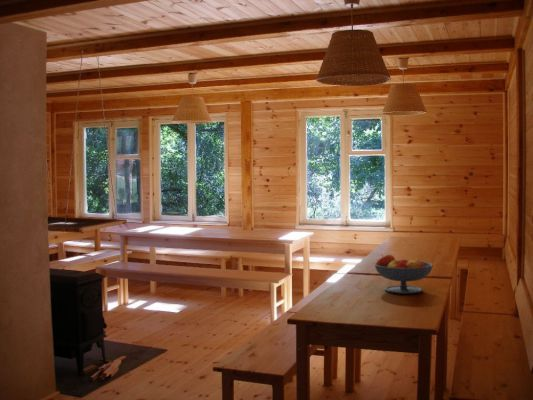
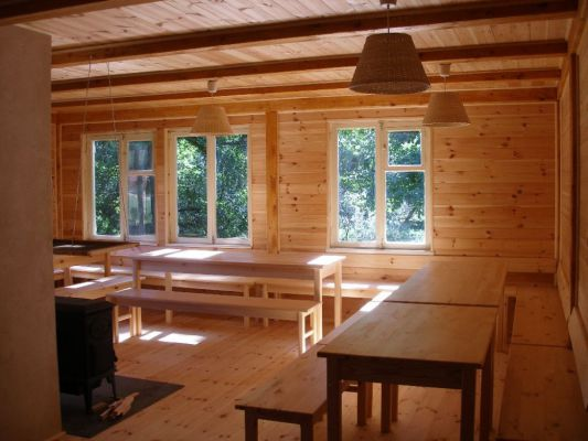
- fruit bowl (403, 272)
